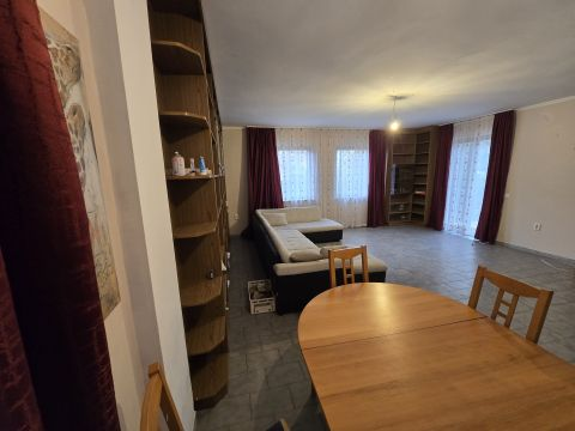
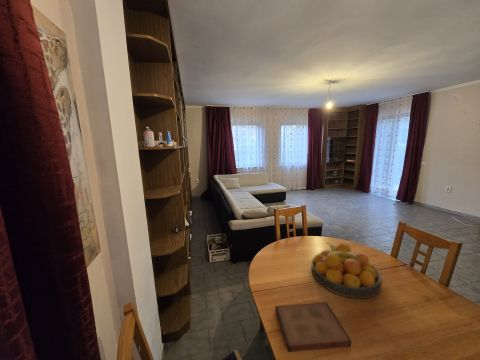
+ book (309, 324)
+ fruit bowl (344, 263)
